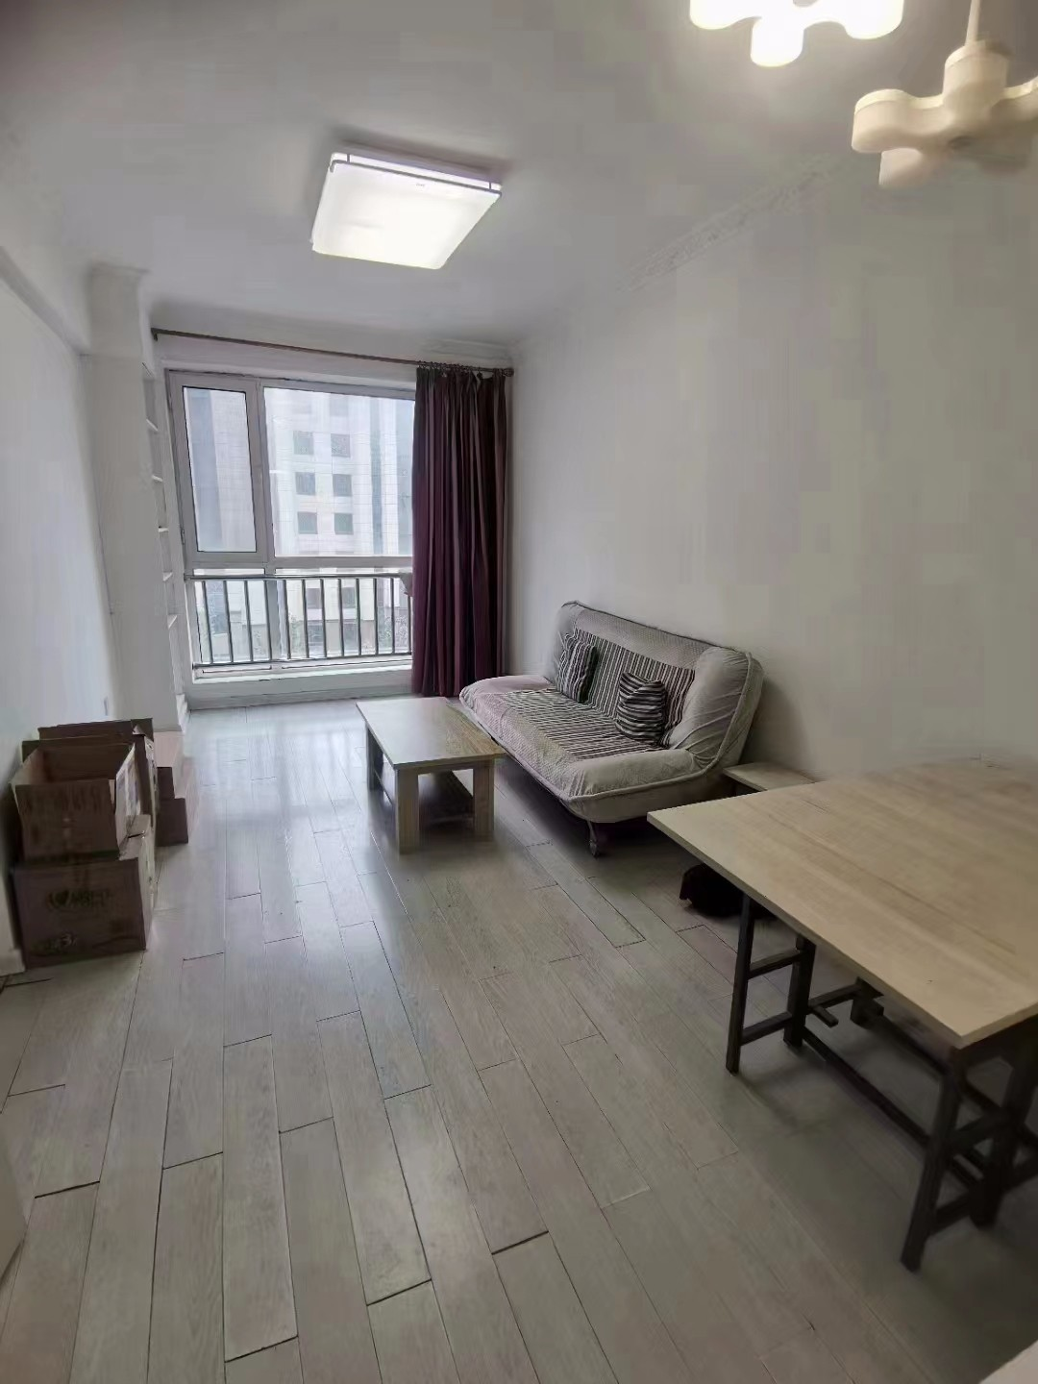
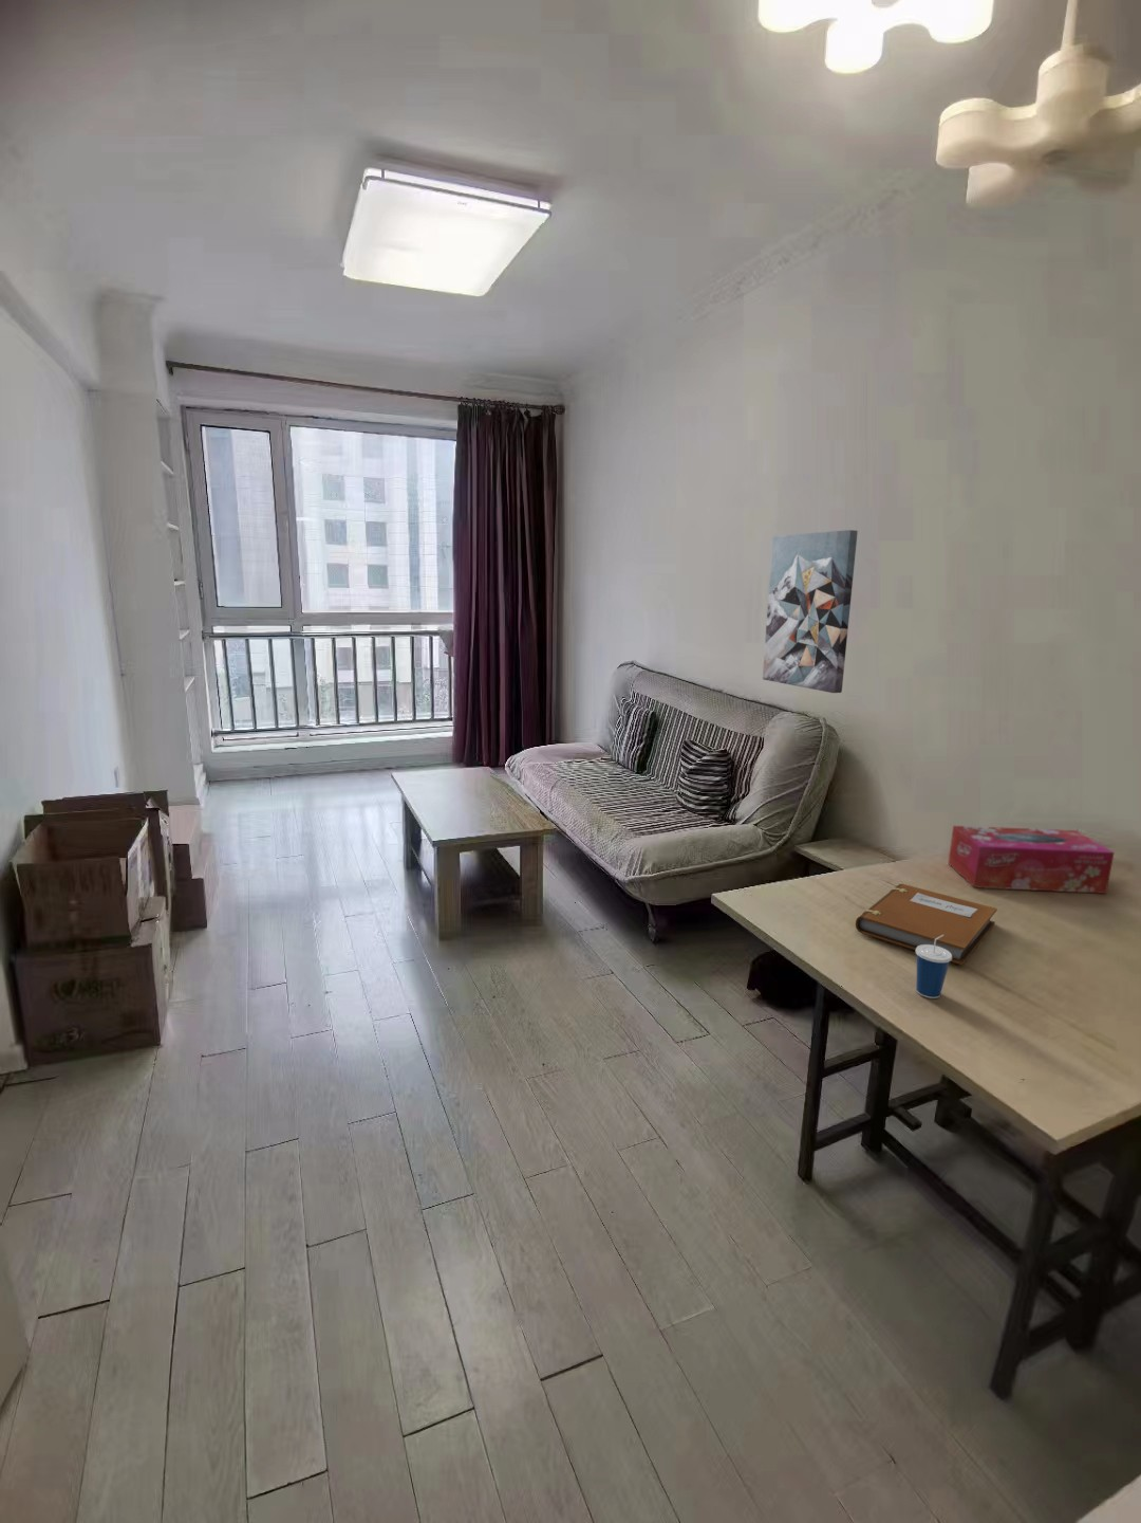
+ notebook (926, 919)
+ wall art (805, 612)
+ tissue box (1026, 857)
+ cup (931, 961)
